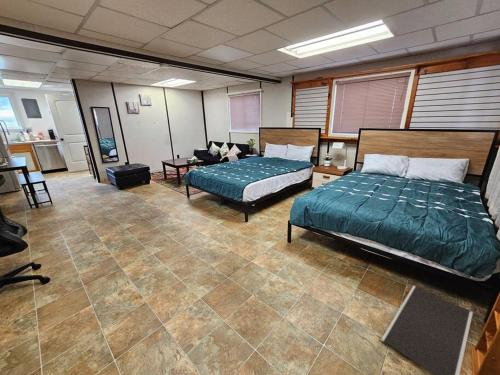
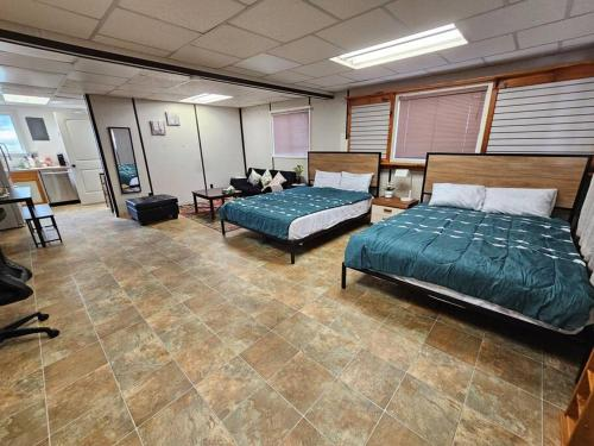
- door mat (429, 325)
